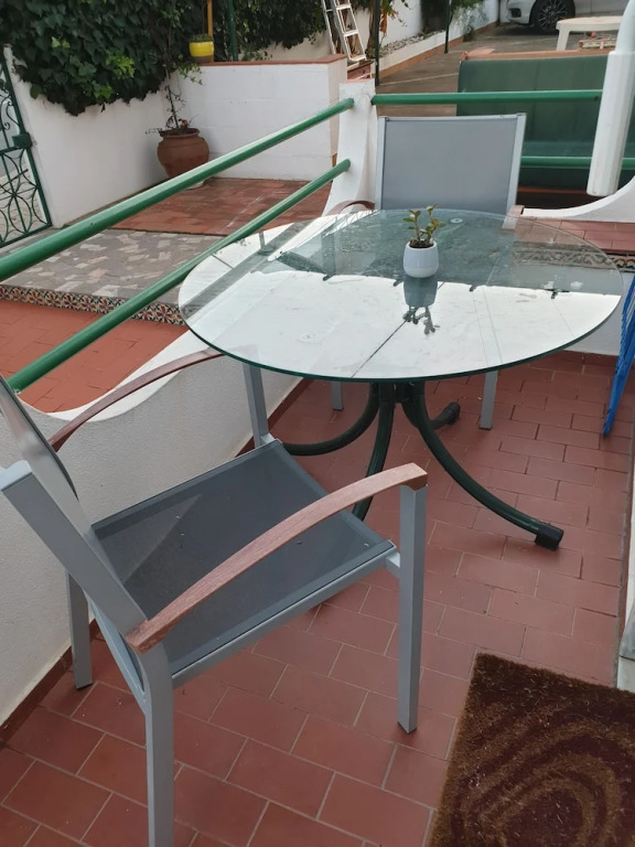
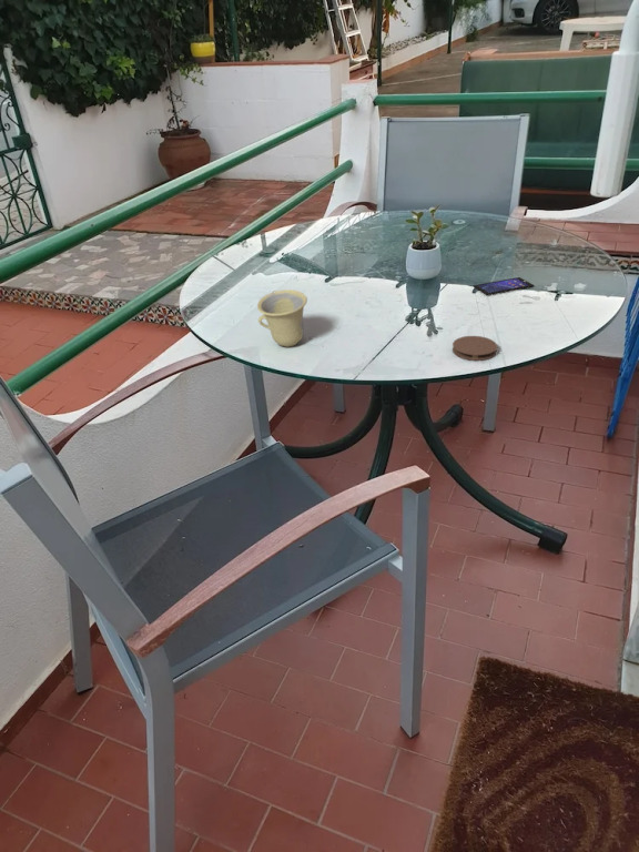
+ cup (283, 322)
+ coaster (474, 347)
+ smartphone (503, 285)
